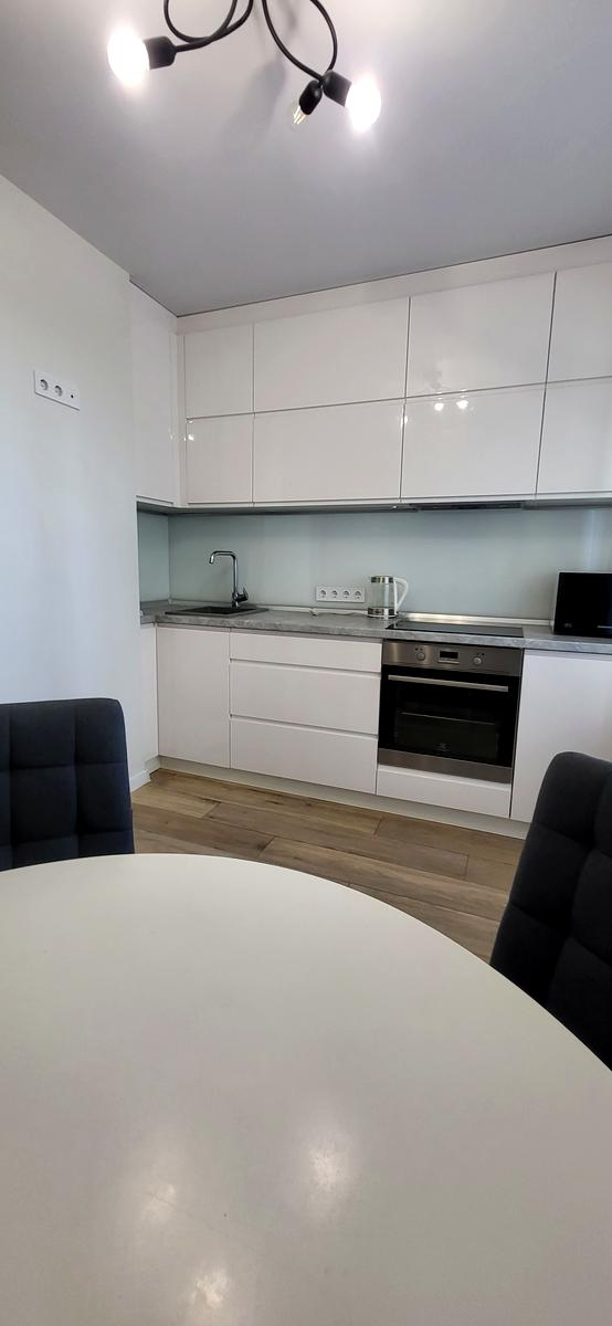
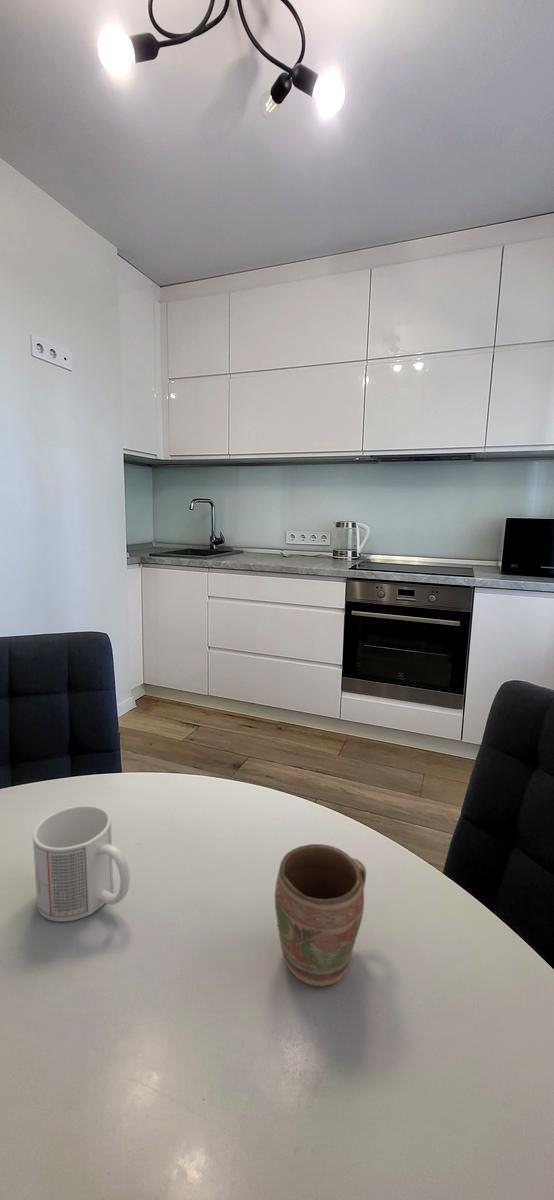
+ mug (86, 864)
+ mug (325, 913)
